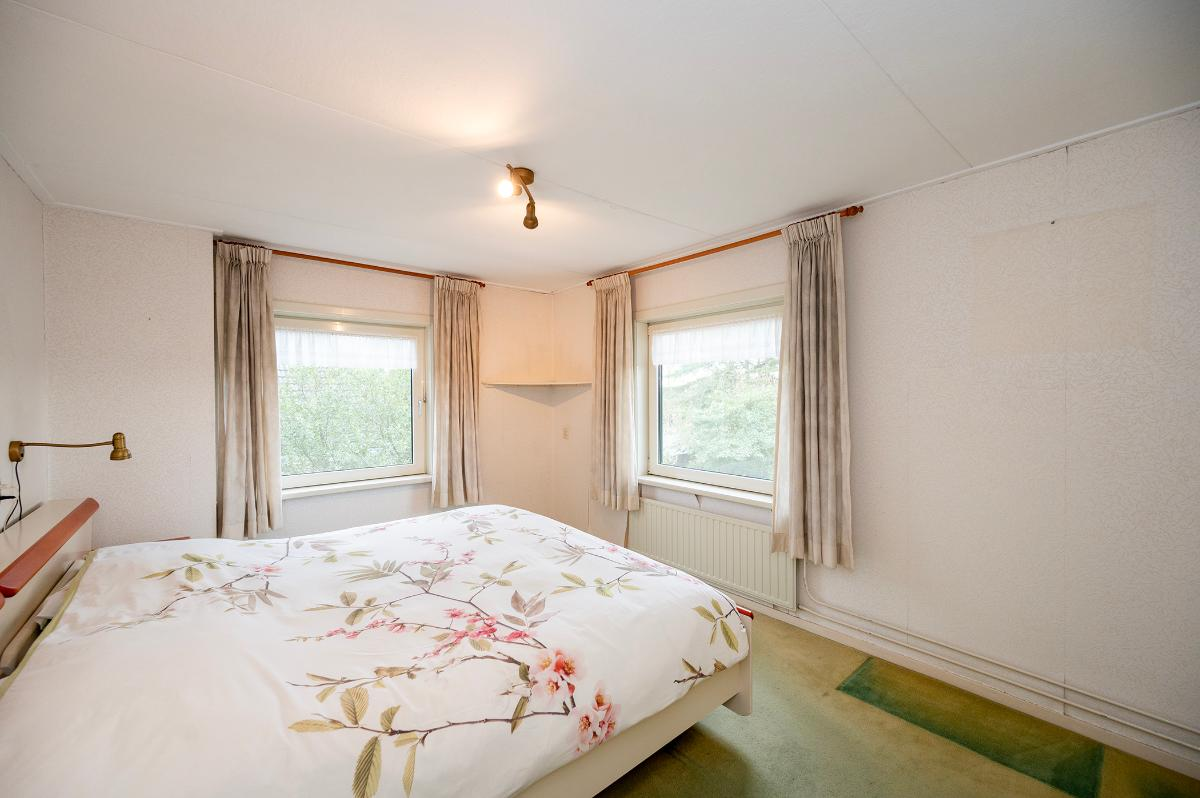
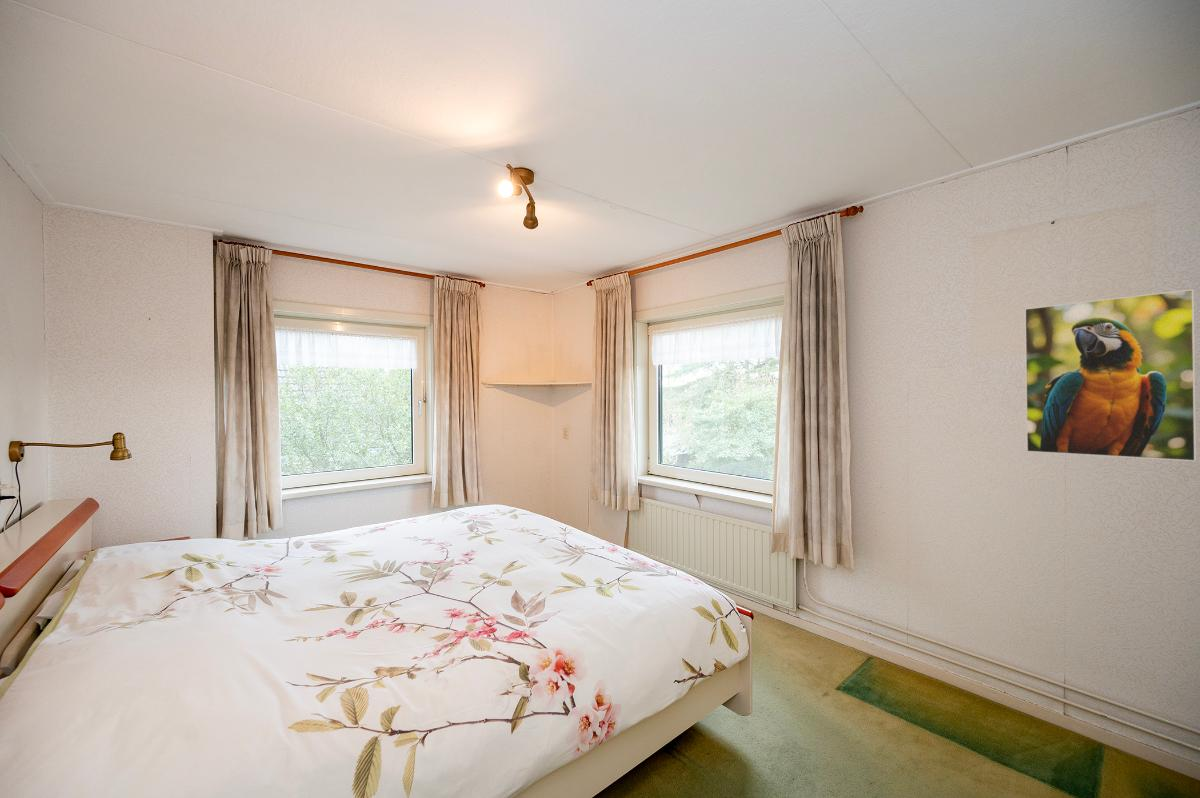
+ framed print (1102, 378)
